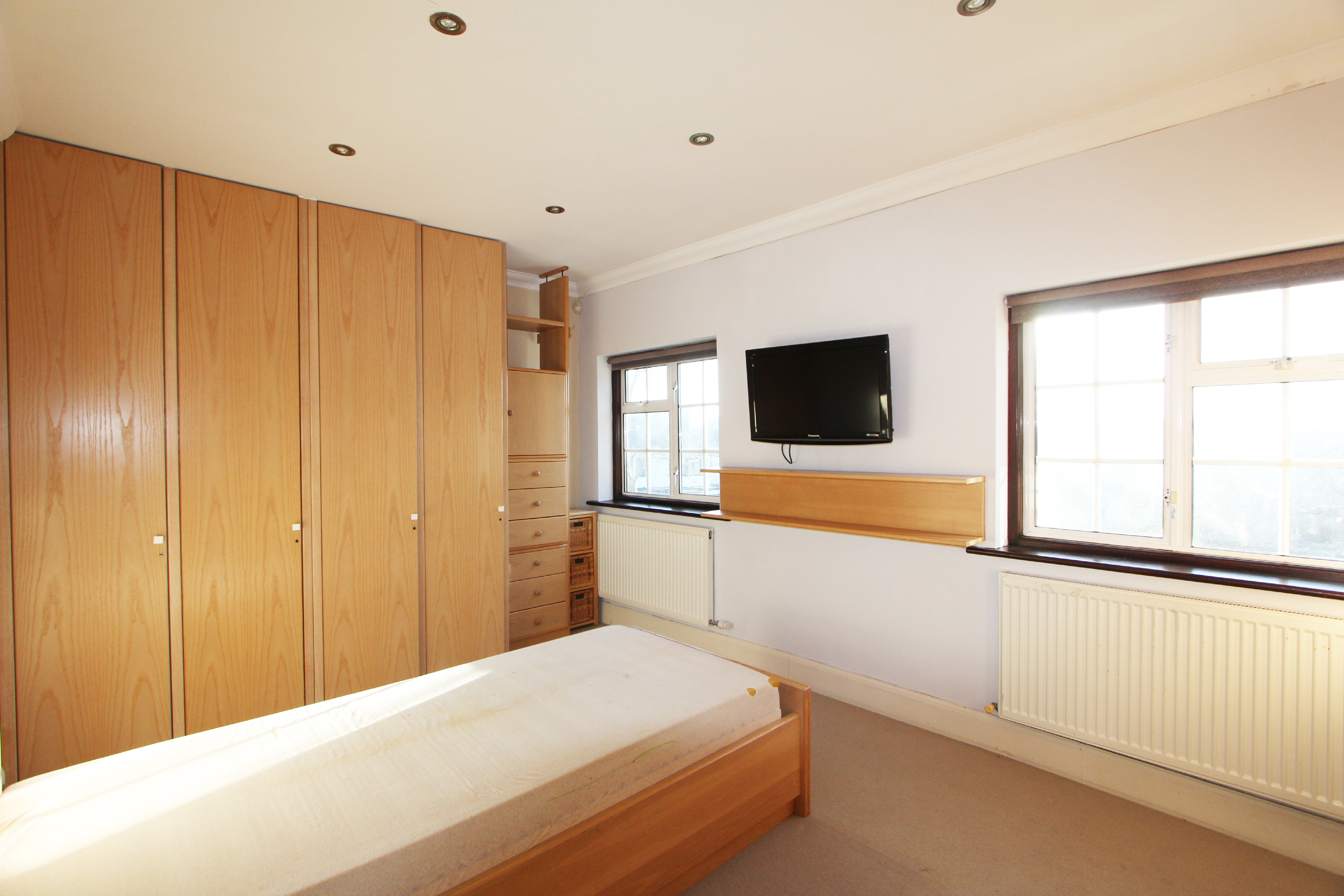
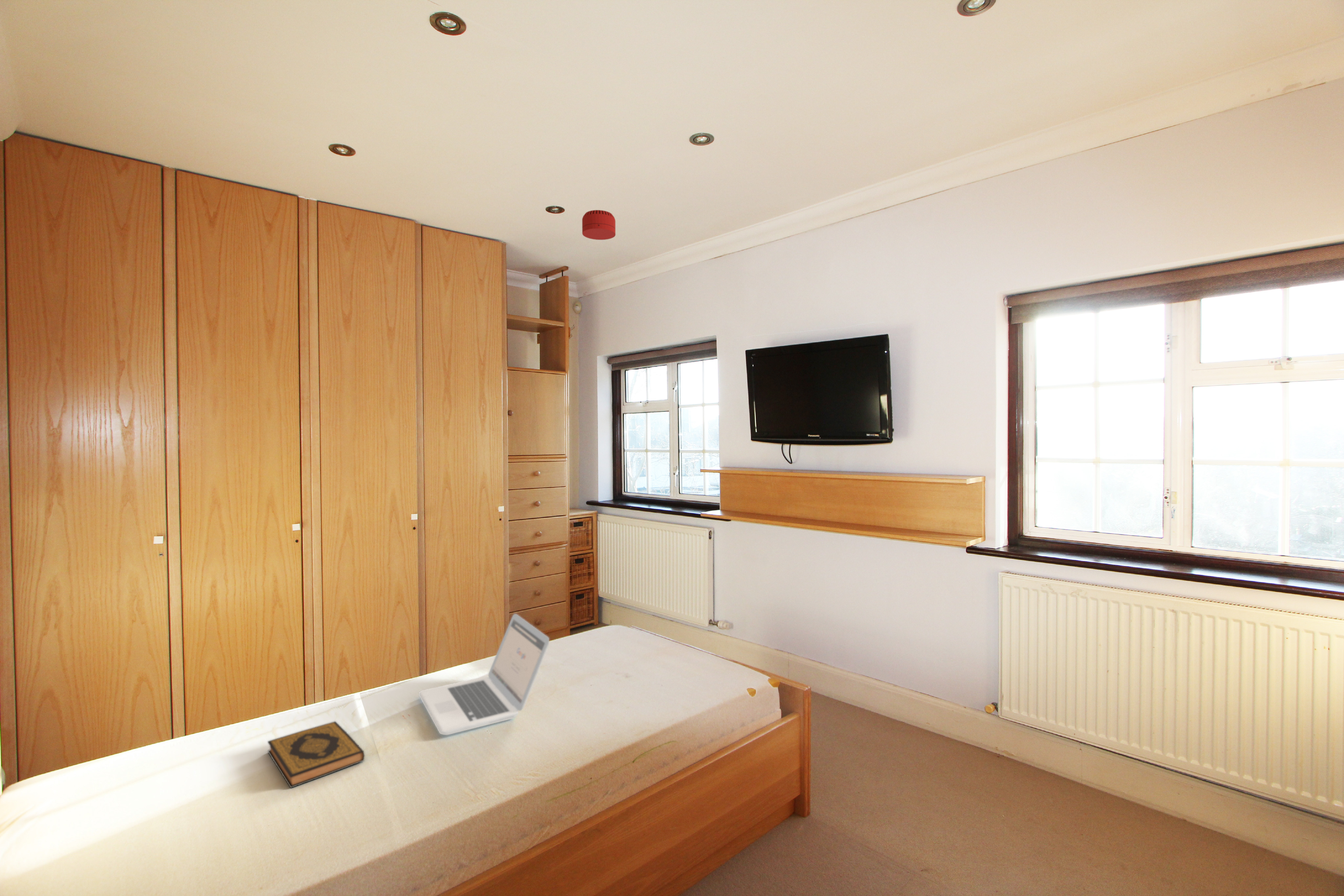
+ laptop (490, 670)
+ hardback book (315, 751)
+ smoke detector (599, 224)
